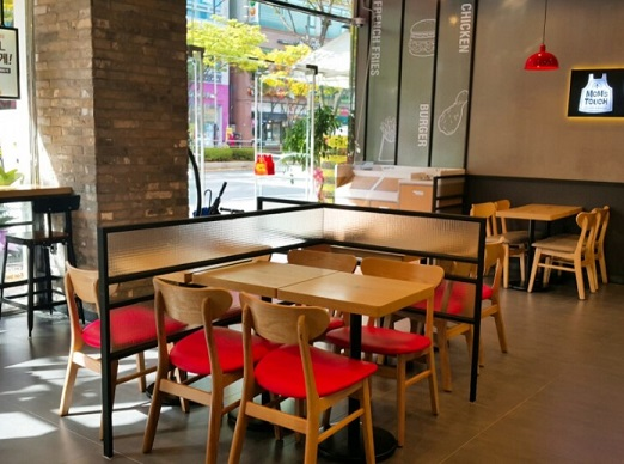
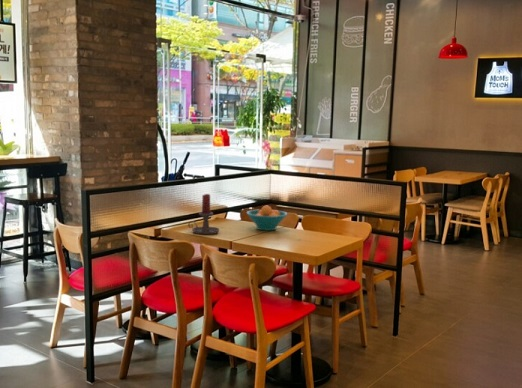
+ fruit bowl (266, 217)
+ candle holder (202, 212)
